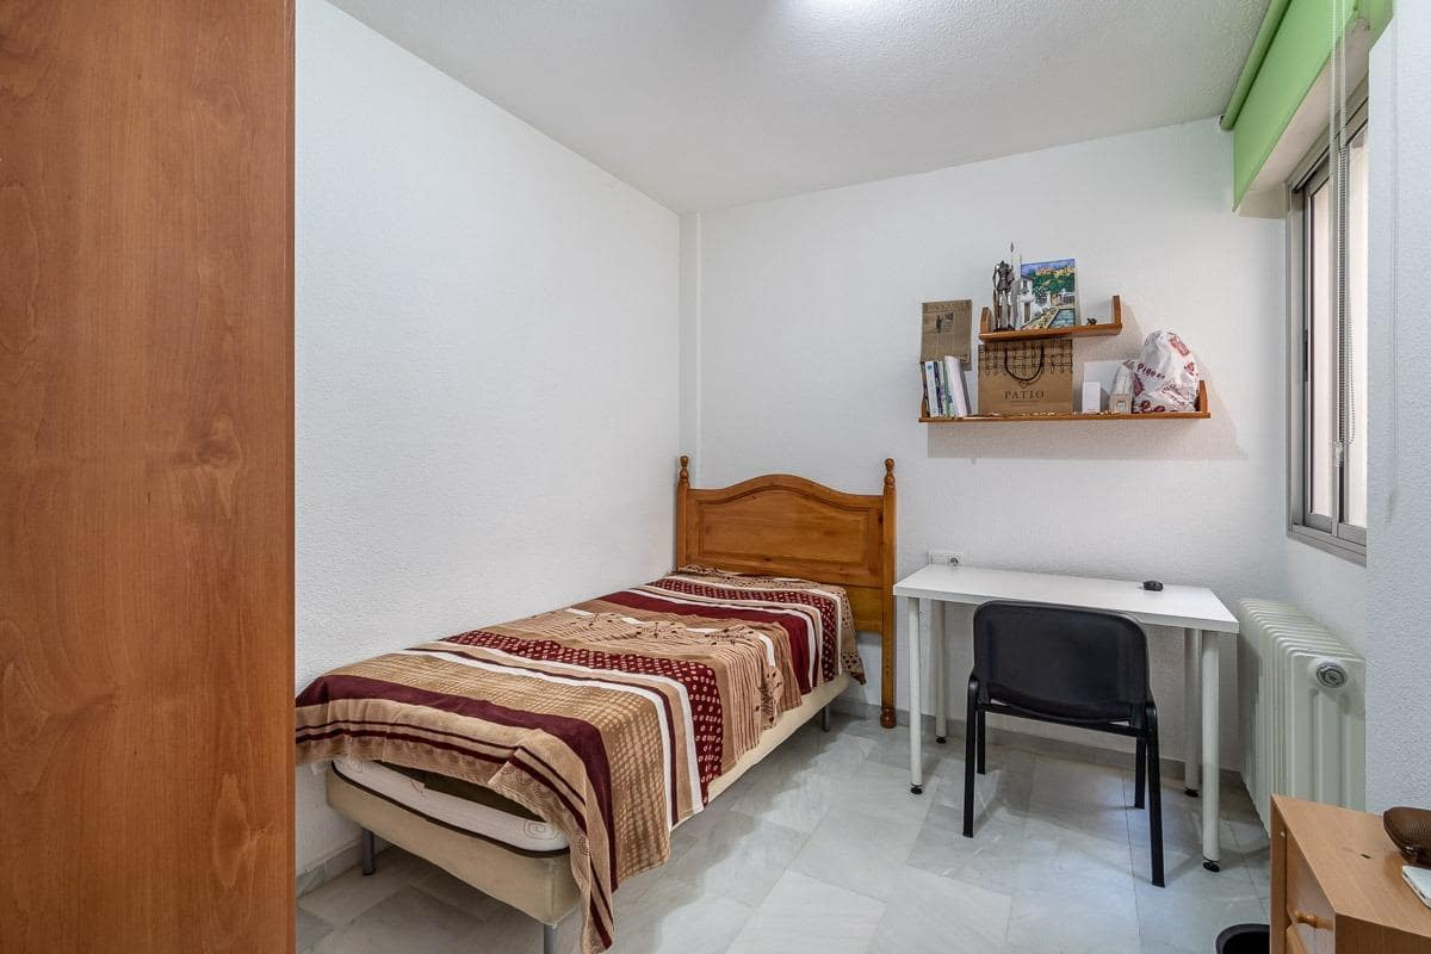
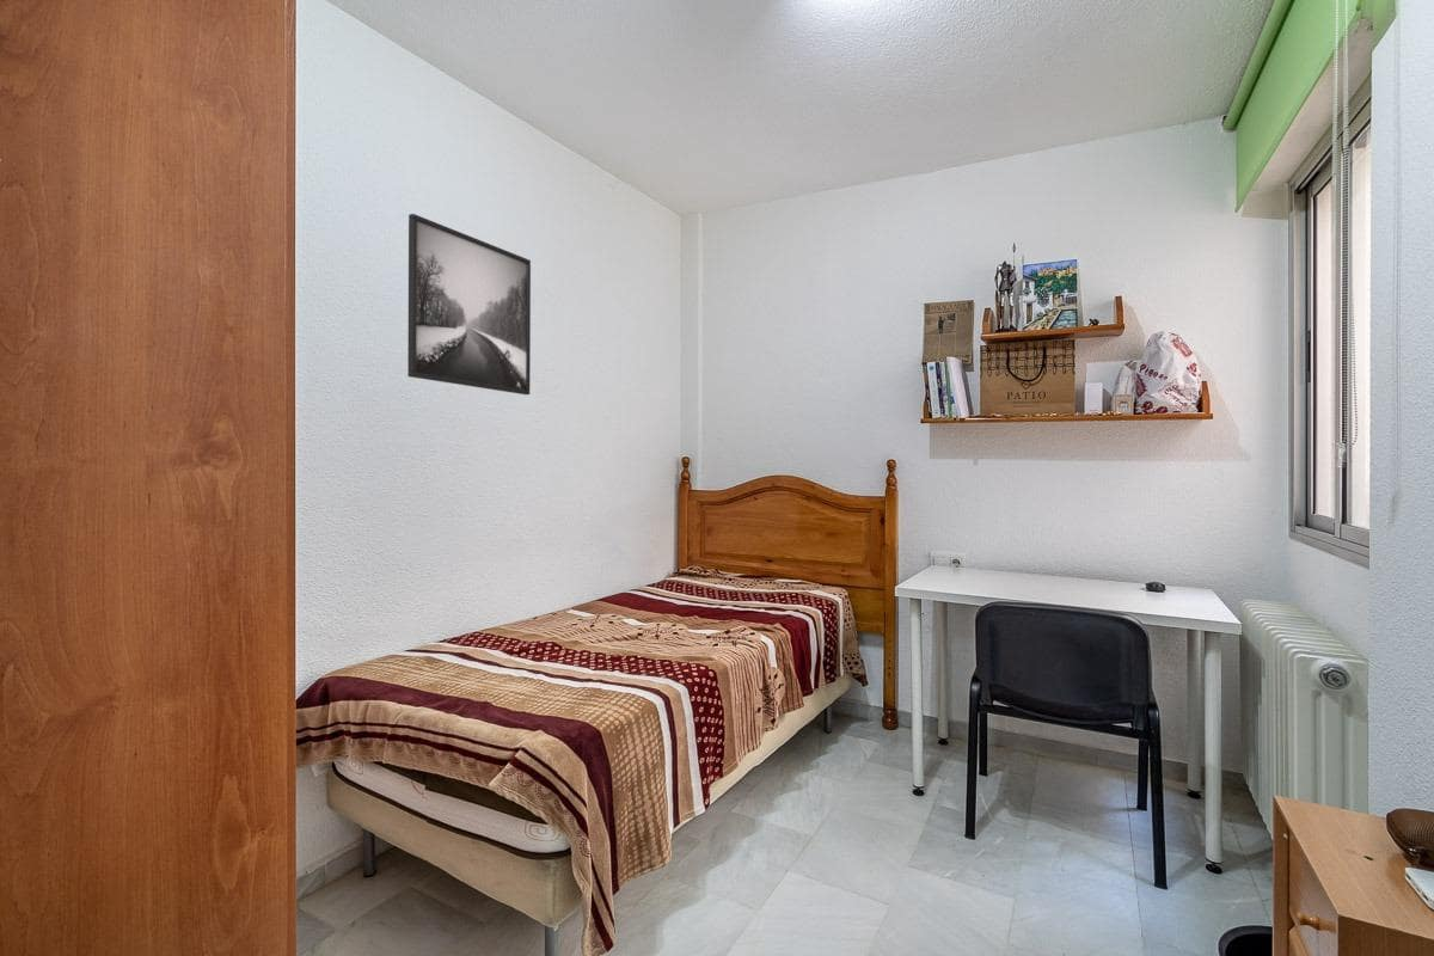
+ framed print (474, 312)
